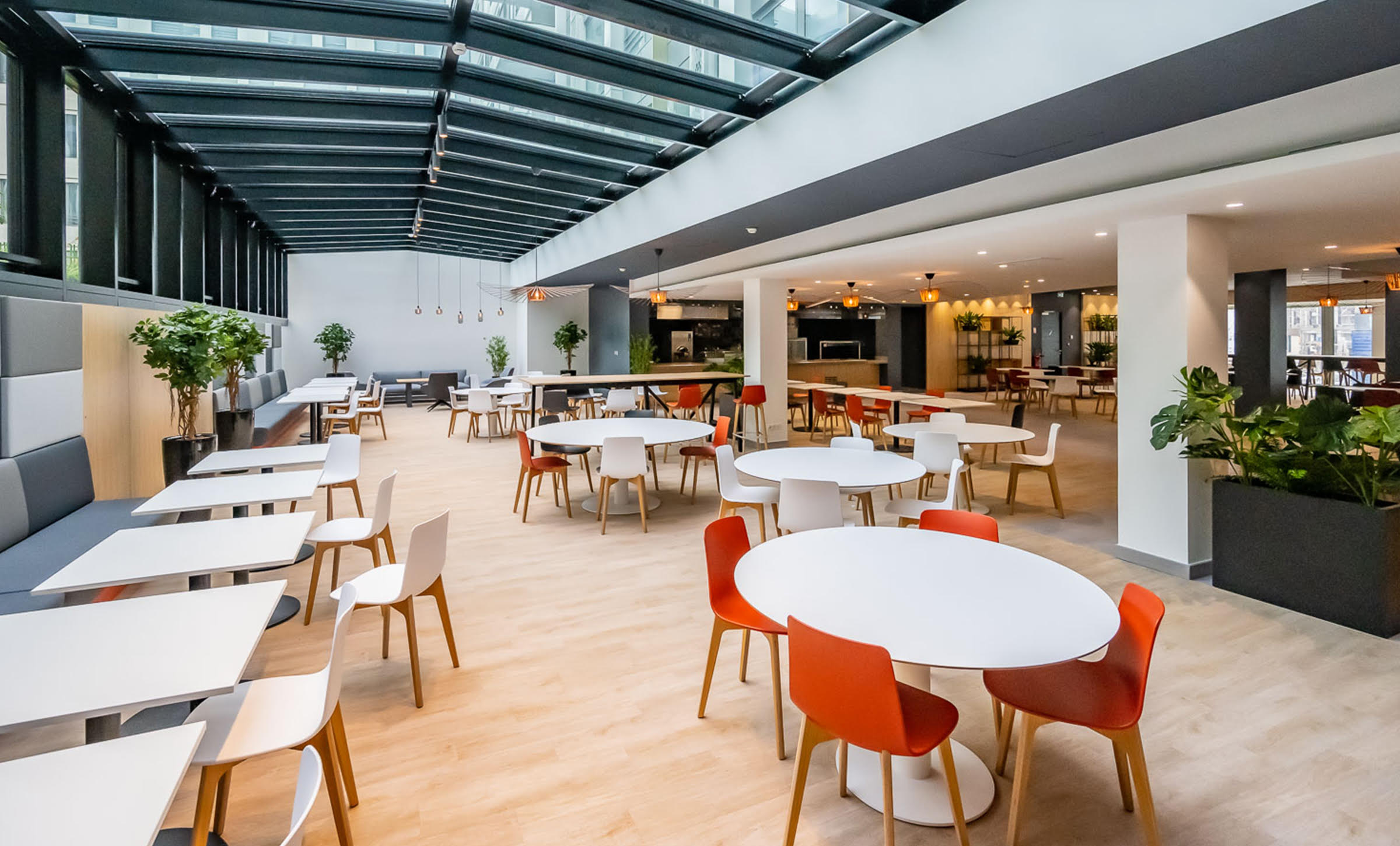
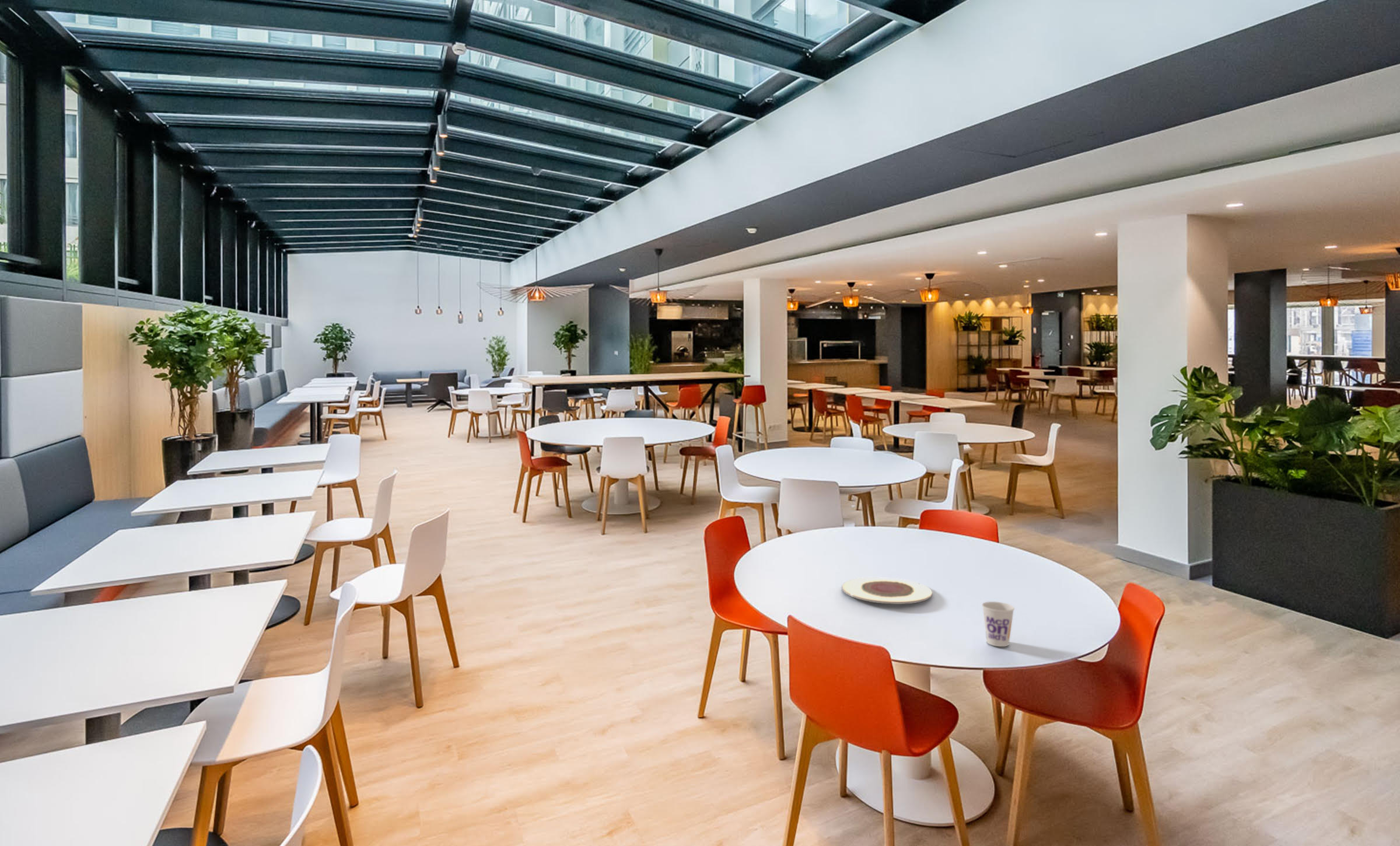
+ plate (886, 589)
+ cup (998, 624)
